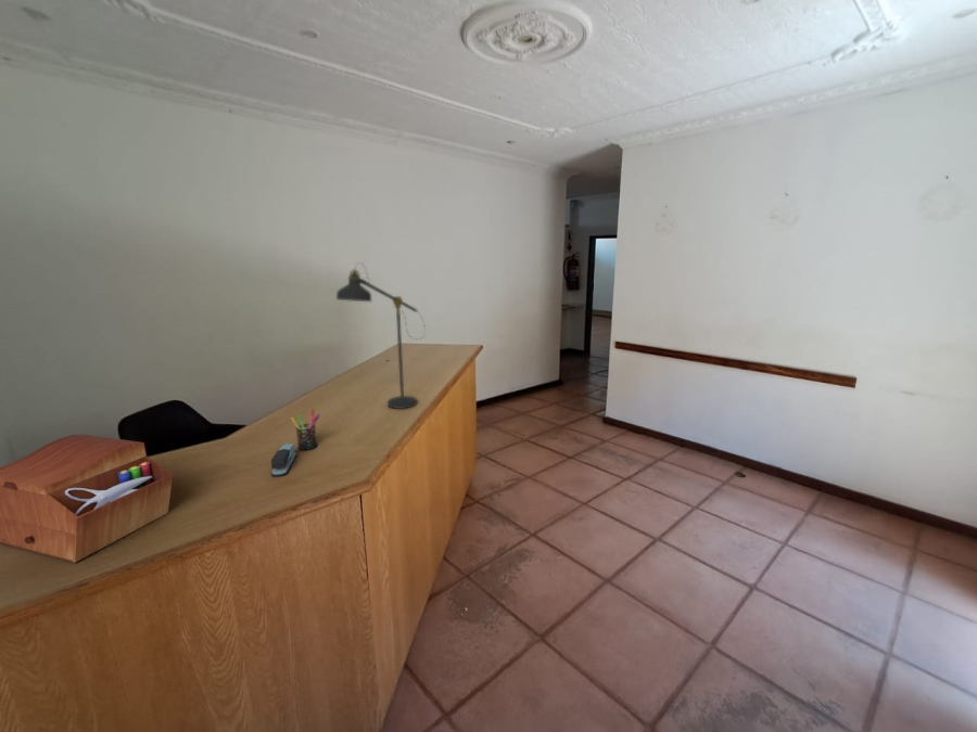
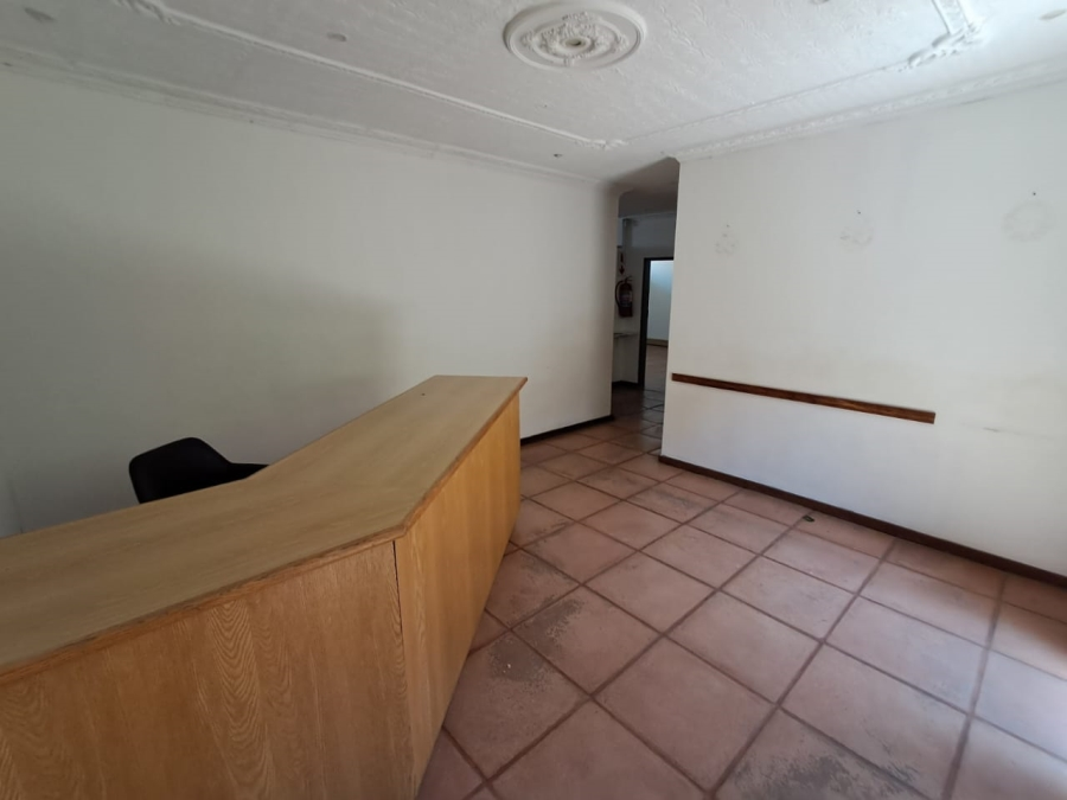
- desk lamp (397, 338)
- sewing box (81, 492)
- stapler (283, 457)
- pen holder (306, 428)
